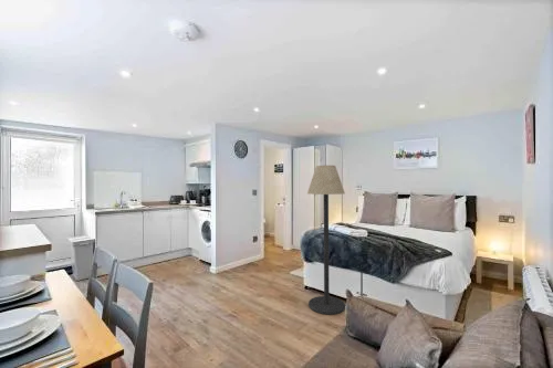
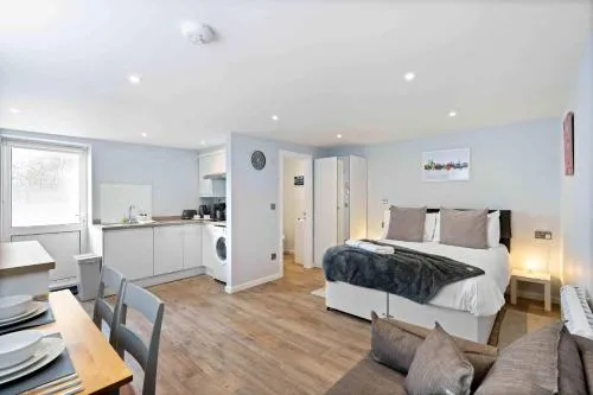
- floor lamp (325, 235)
